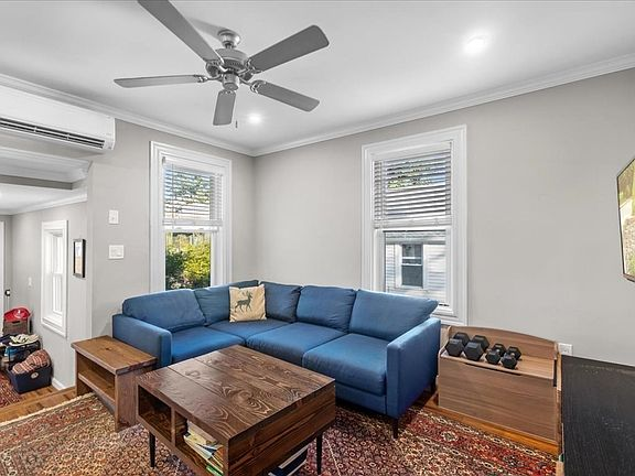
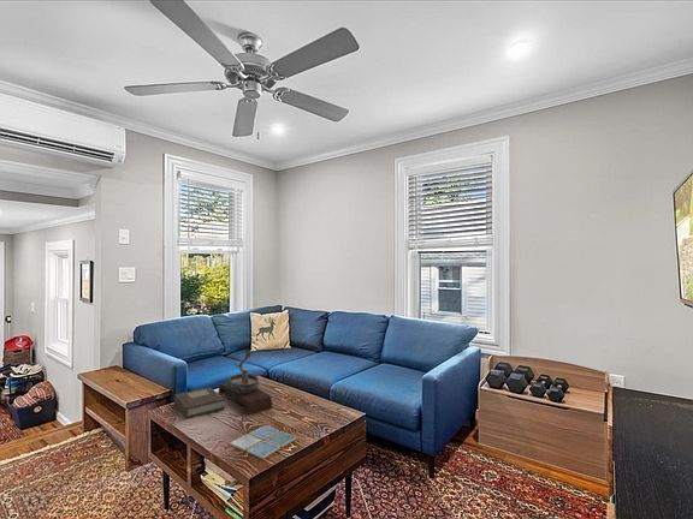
+ drink coaster (263, 440)
+ book (199, 401)
+ bonsai tree (243, 374)
